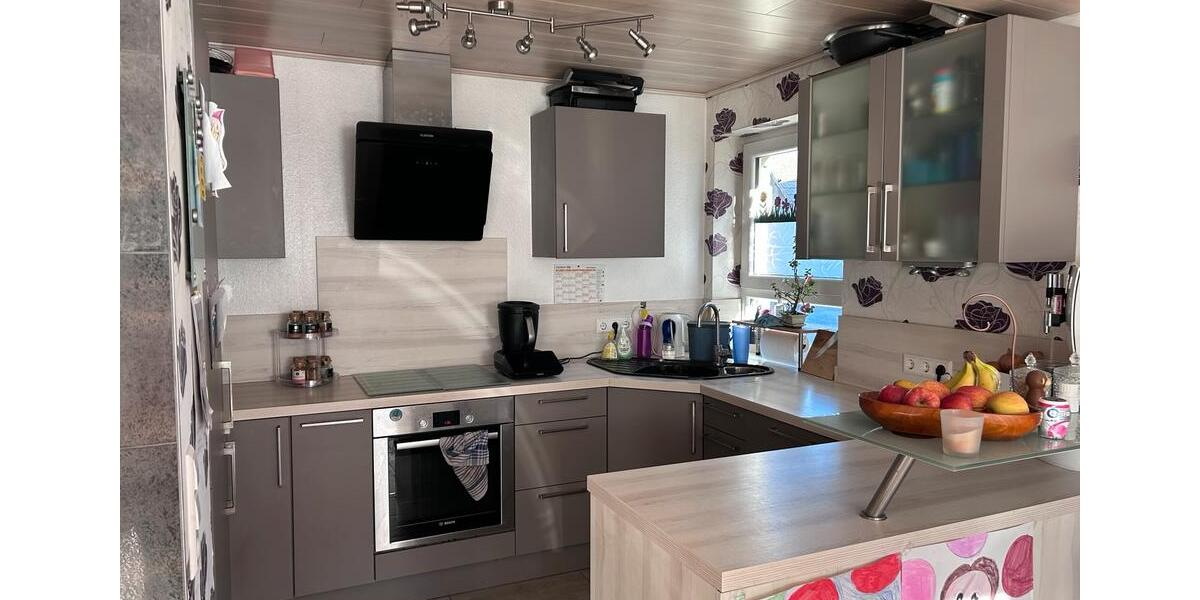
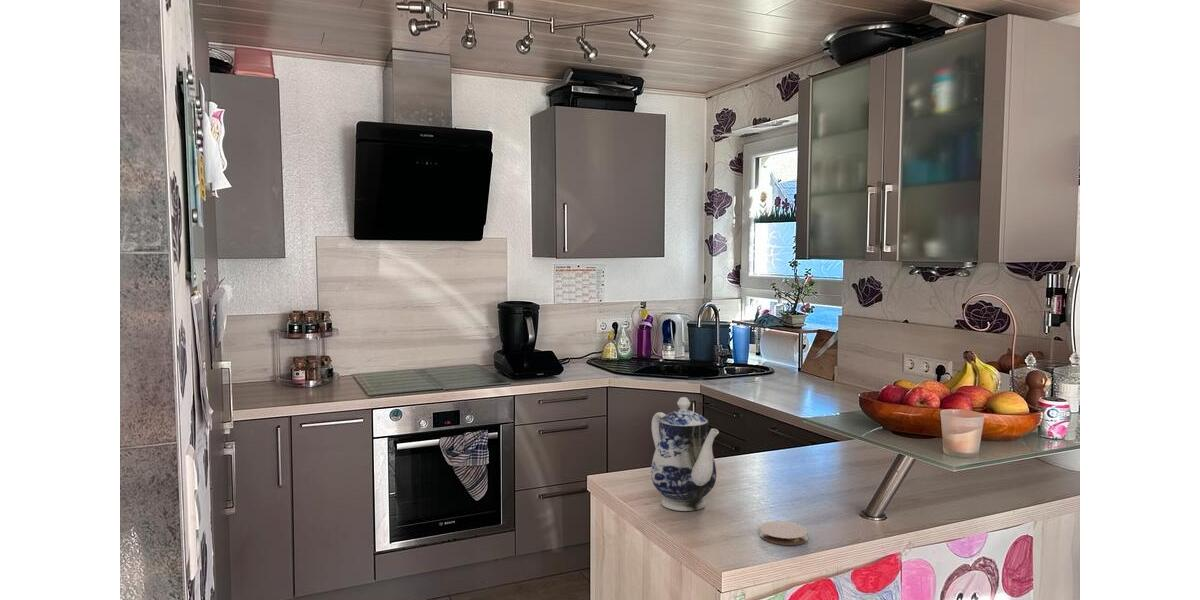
+ teapot (683, 450)
+ coaster (783, 532)
